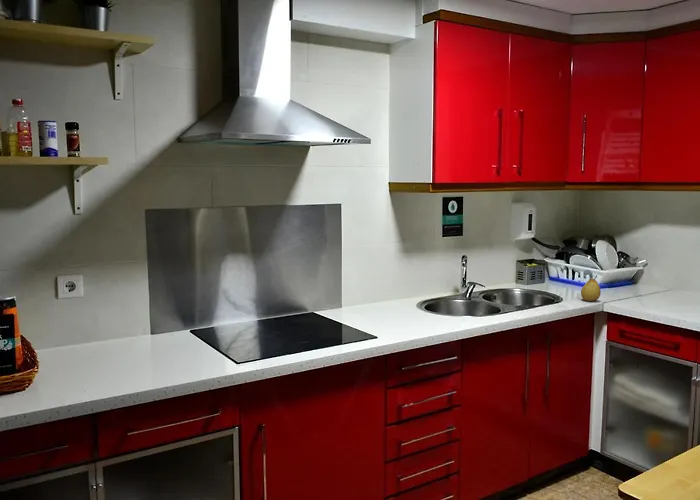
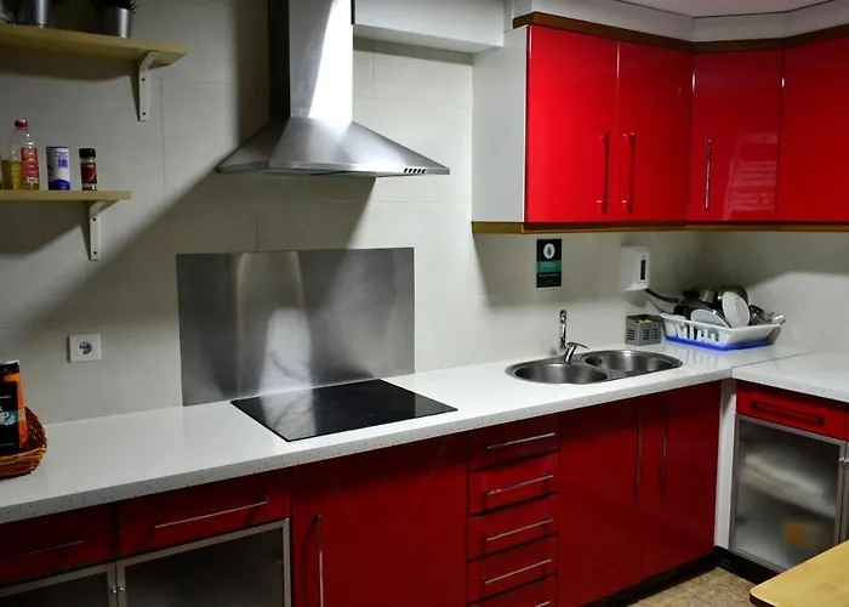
- fruit (591, 288)
